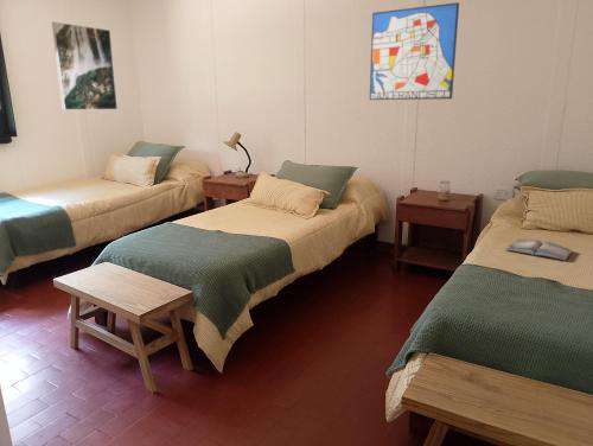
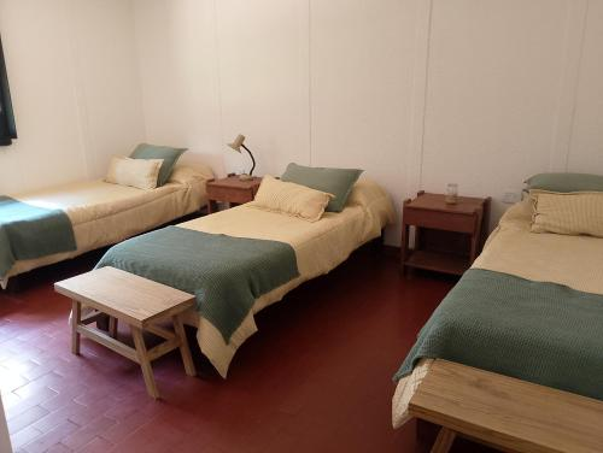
- hardback book (538, 248)
- wall art (410, 55)
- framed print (87, 69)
